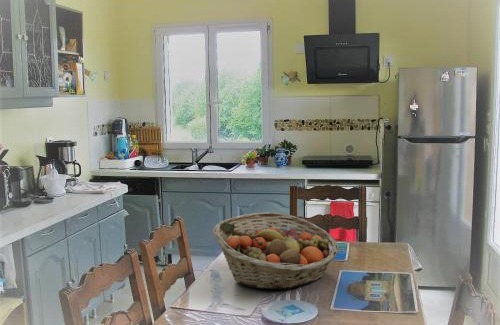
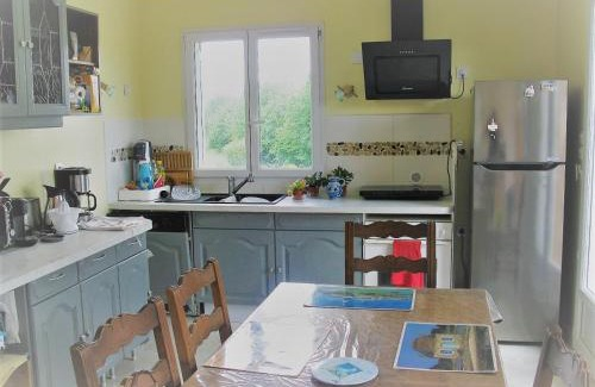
- fruit basket (276, 248)
